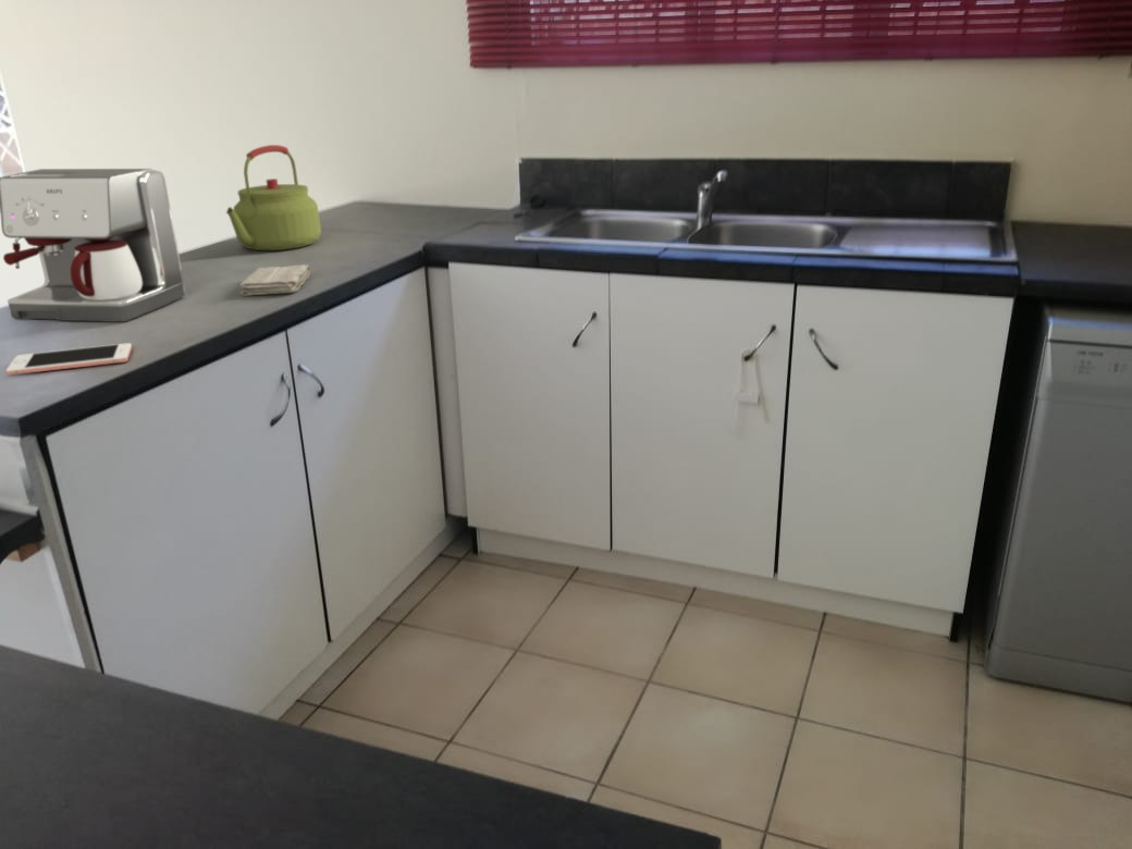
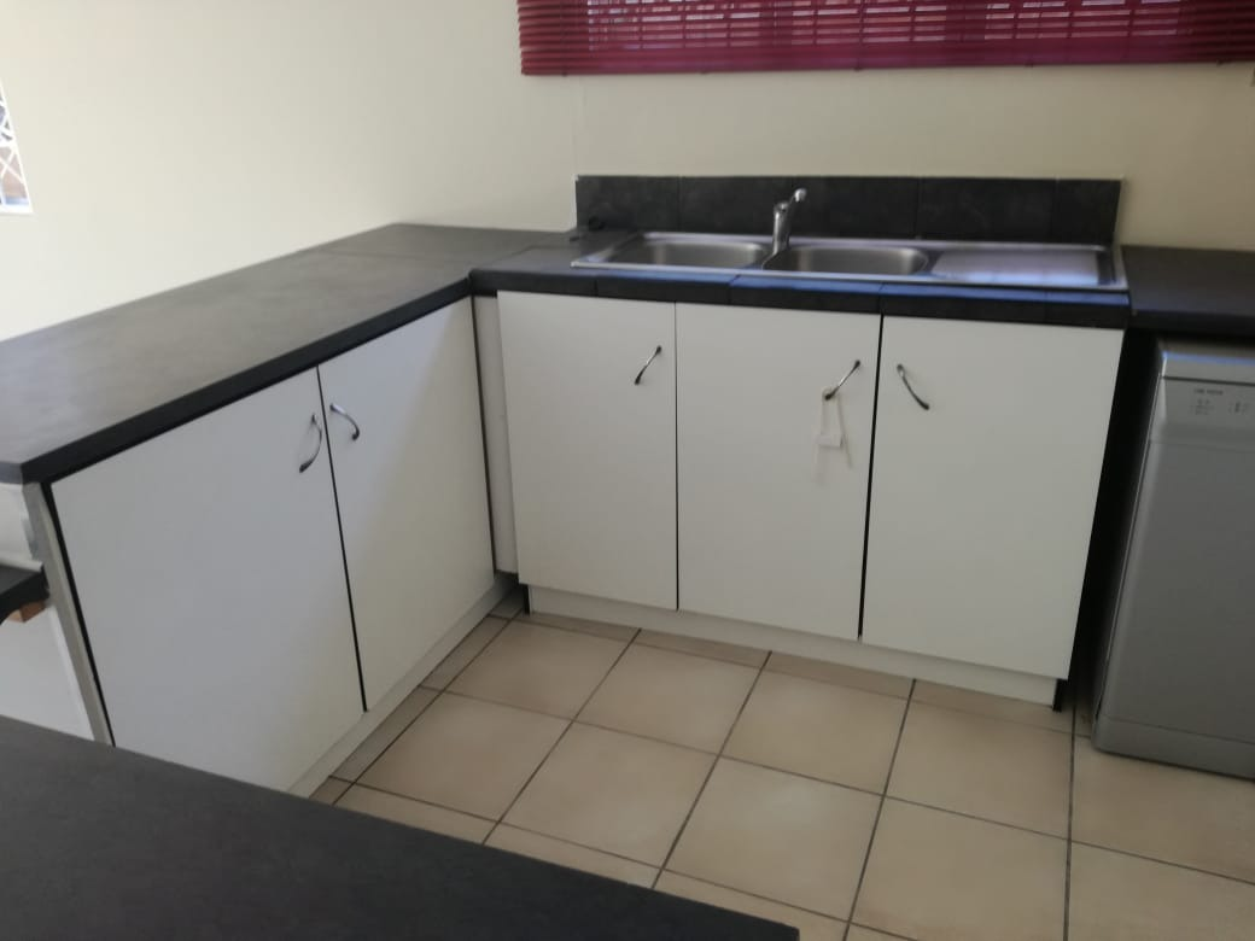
- cell phone (71, 358)
- coffee maker (87, 242)
- kettle (264, 197)
- washcloth (275, 278)
